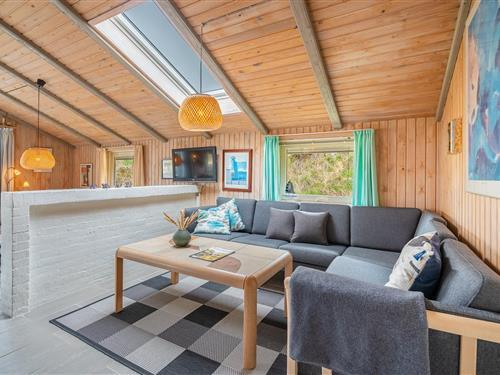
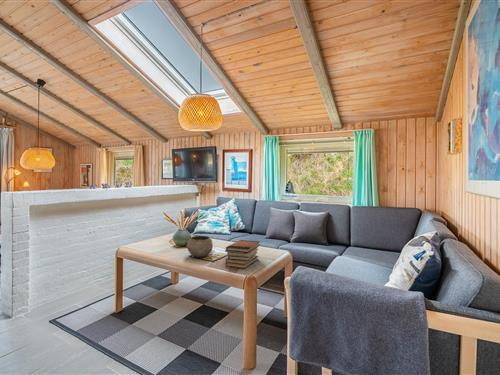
+ bowl (200, 246)
+ book stack (243, 253)
